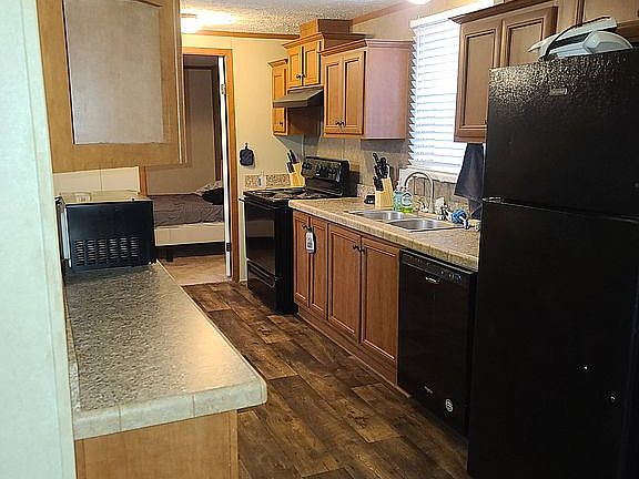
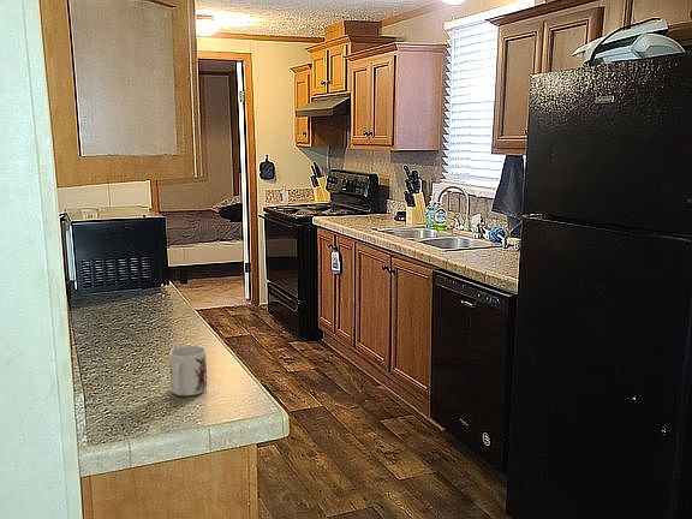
+ mug (185, 372)
